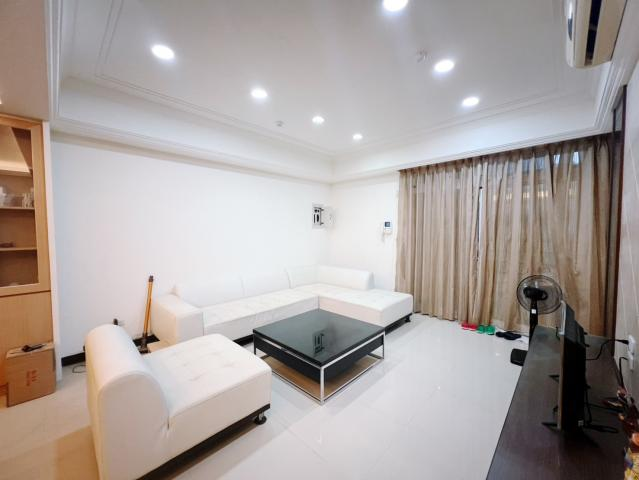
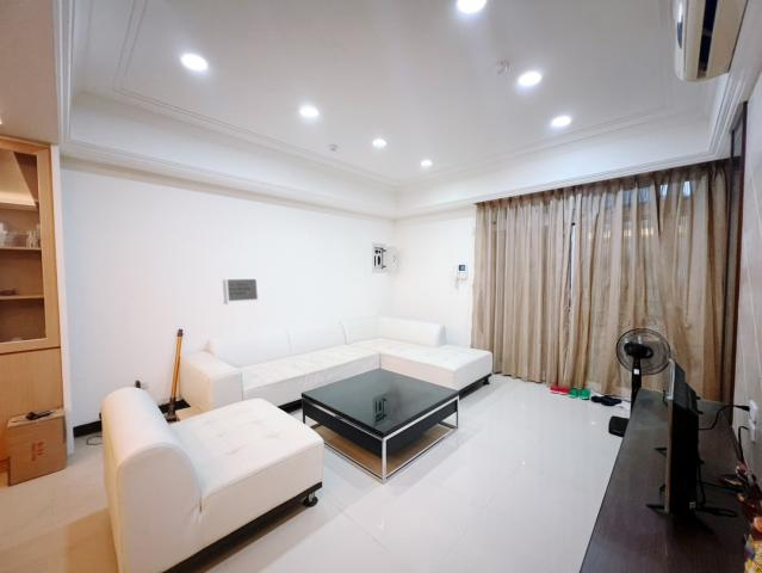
+ wall clock (241, 290)
